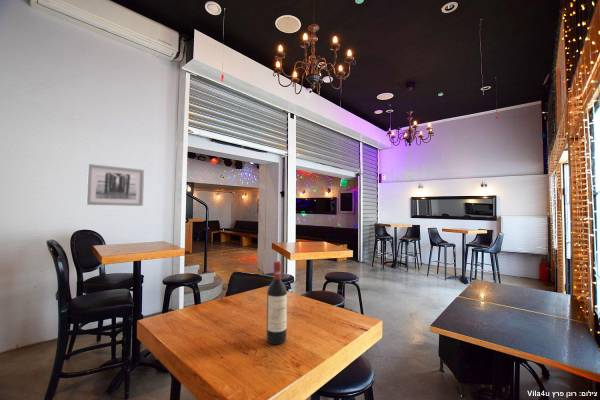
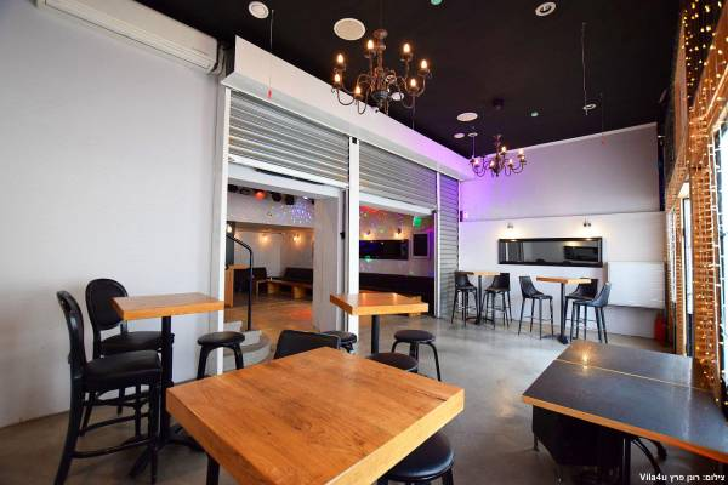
- wall art (117, 186)
- wine bottle (277, 300)
